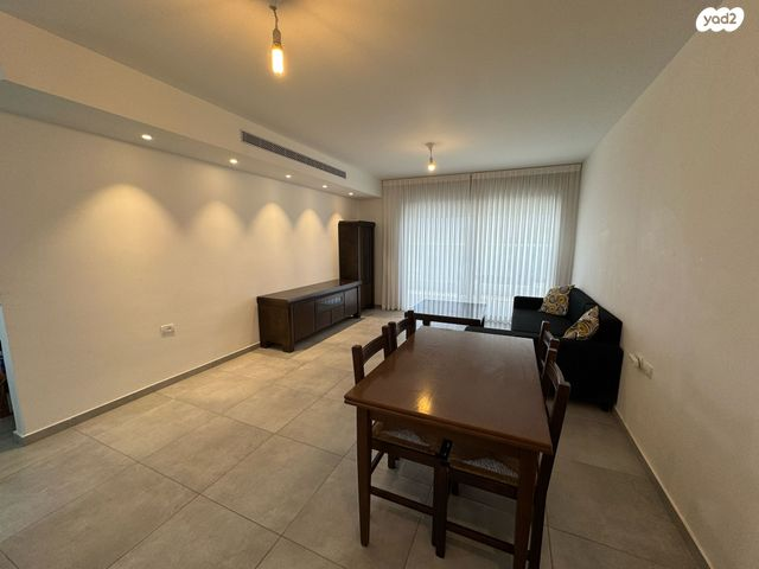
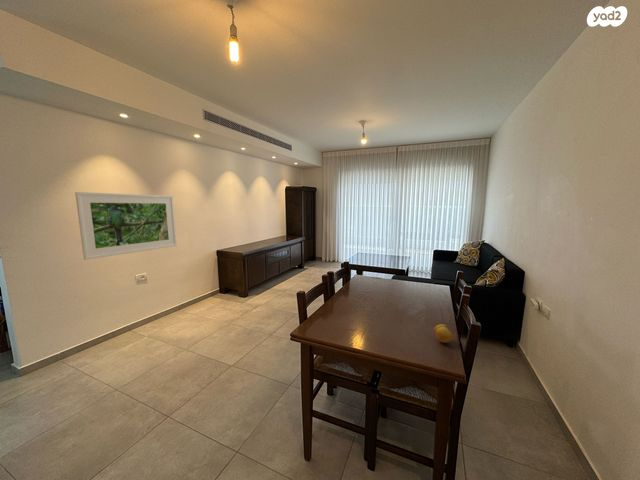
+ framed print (134, 223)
+ fruit (443, 333)
